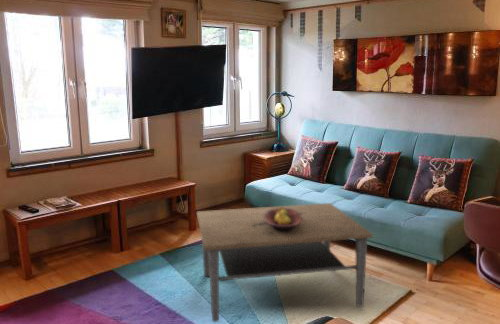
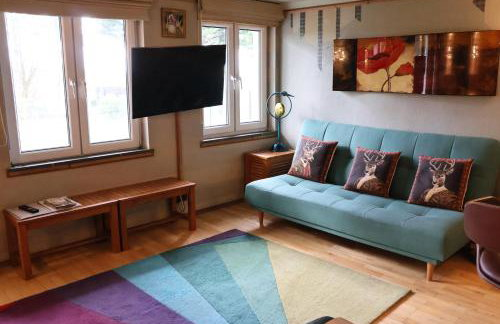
- fruit bowl (282, 217)
- coffee table (277, 256)
